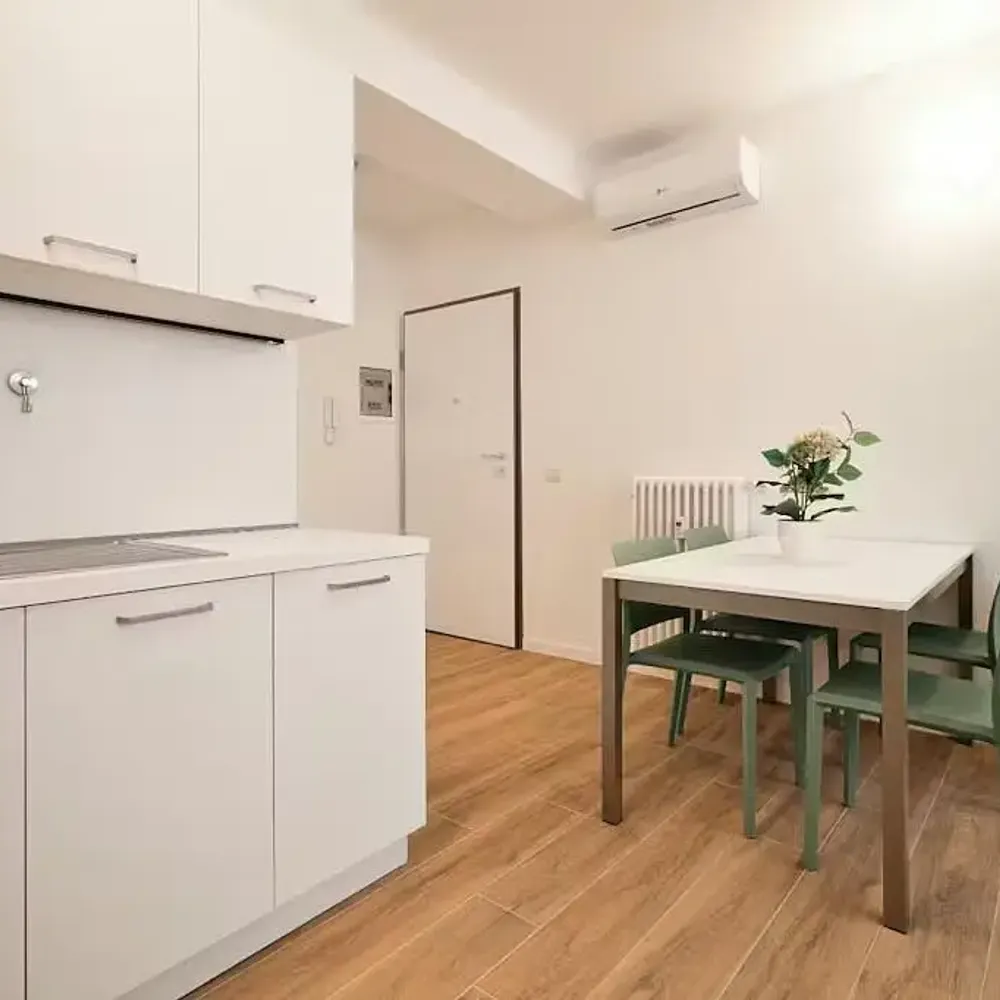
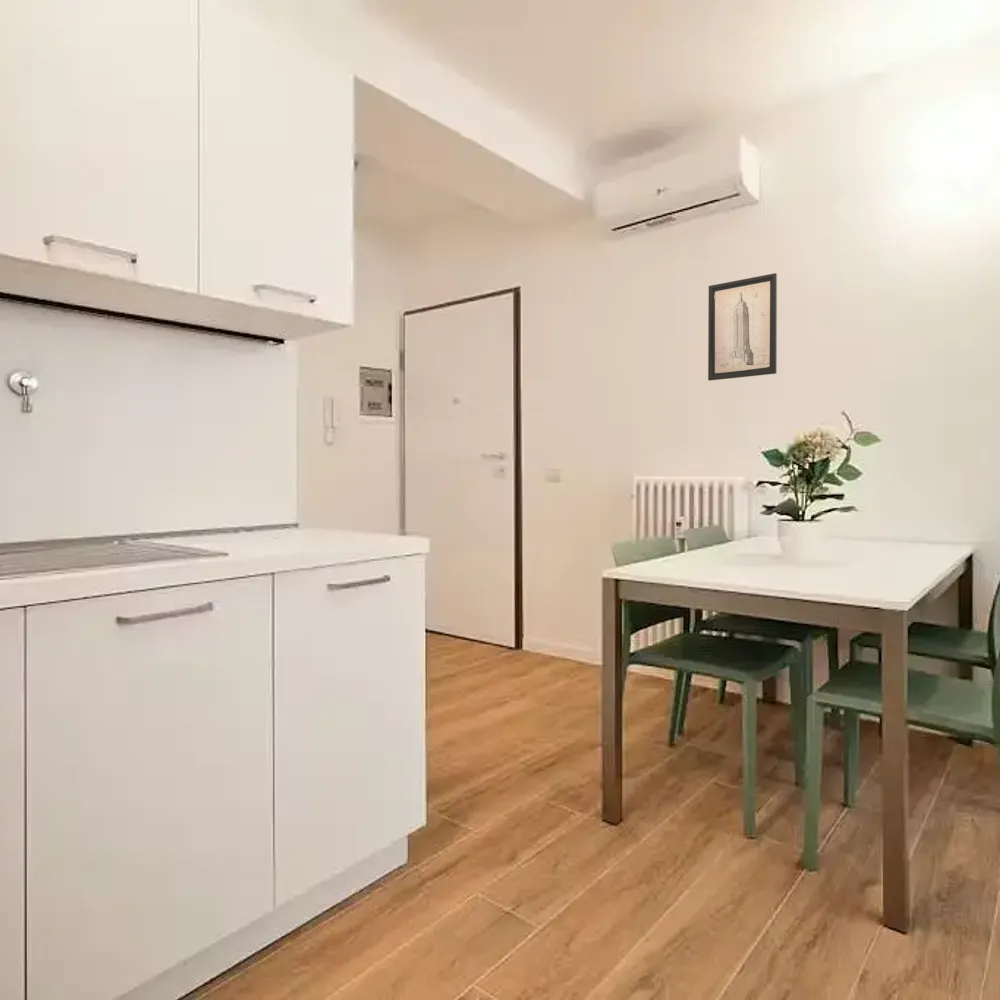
+ wall art (741, 328)
